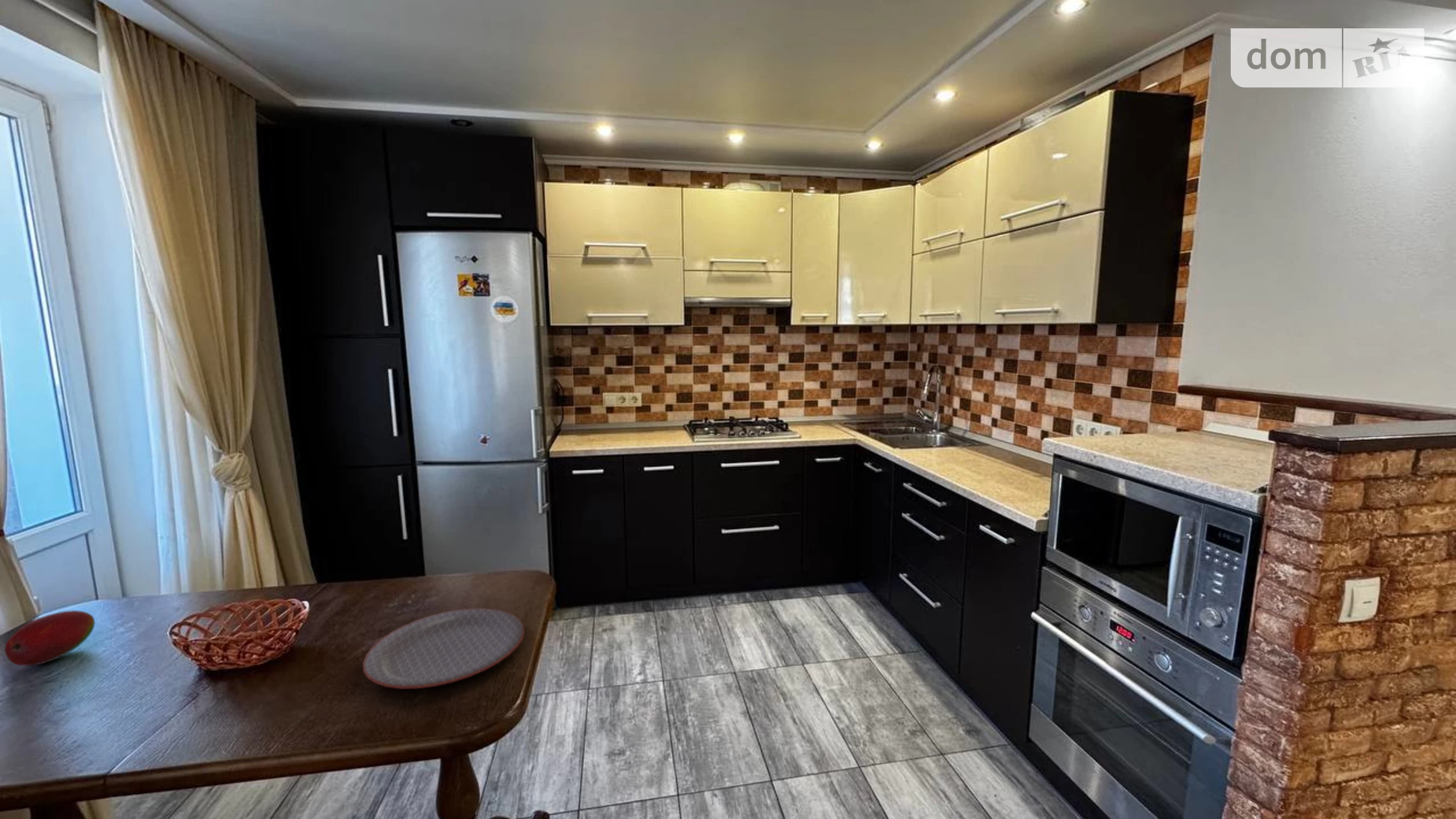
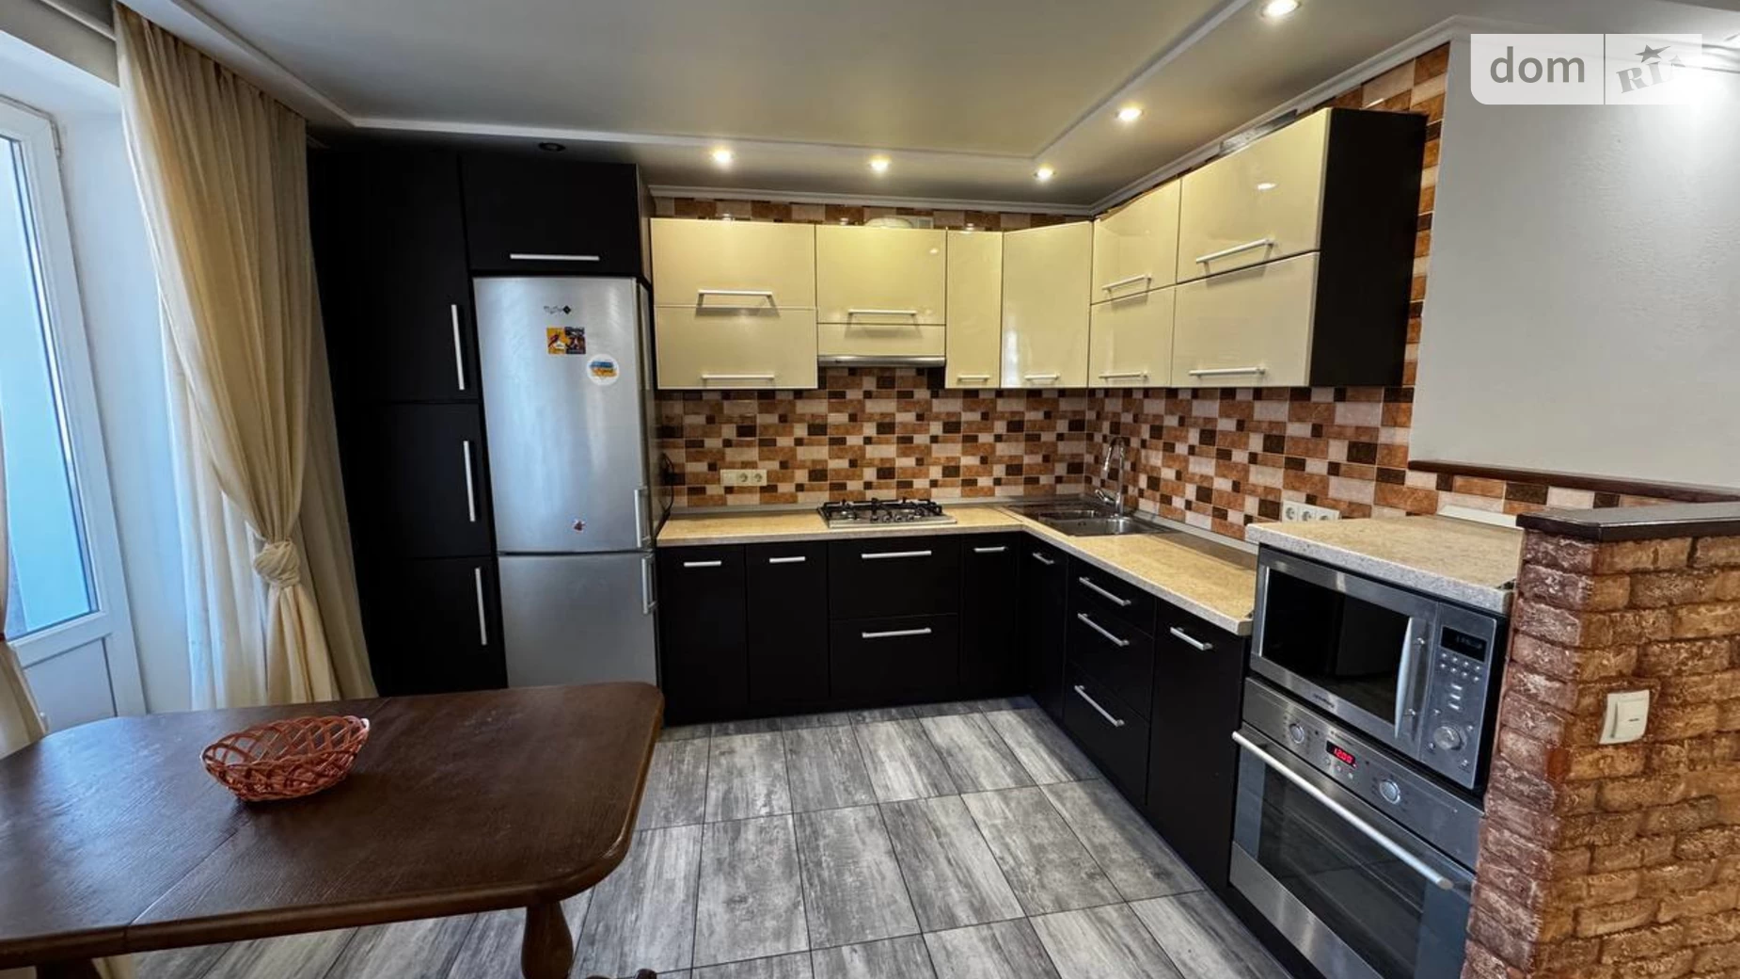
- fruit (52, 636)
- plate (448, 647)
